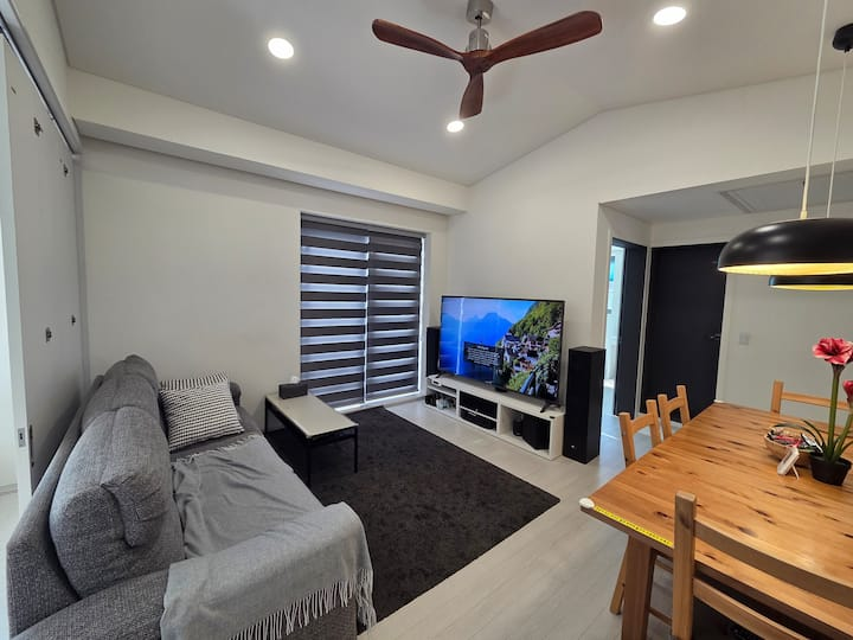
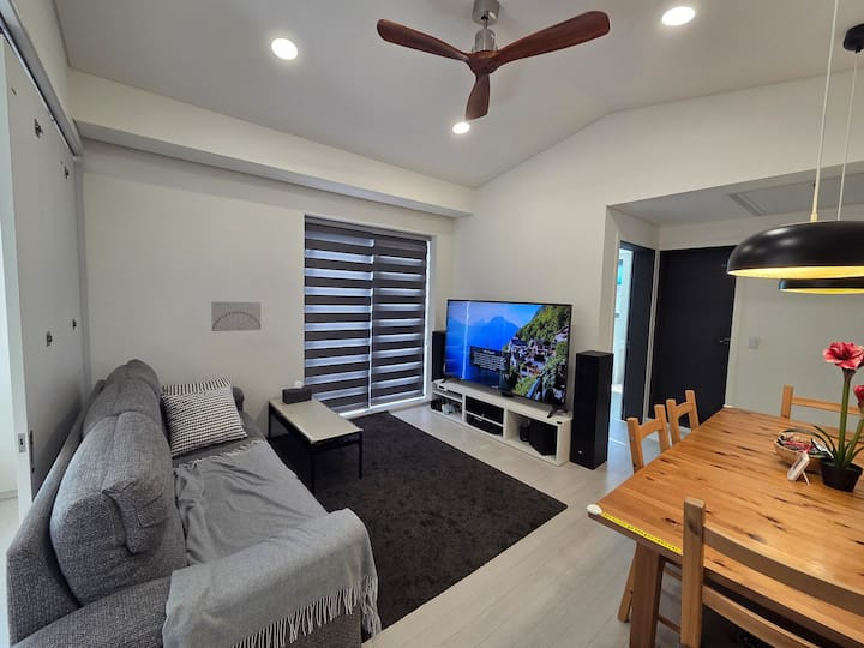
+ wall art (236, 316)
